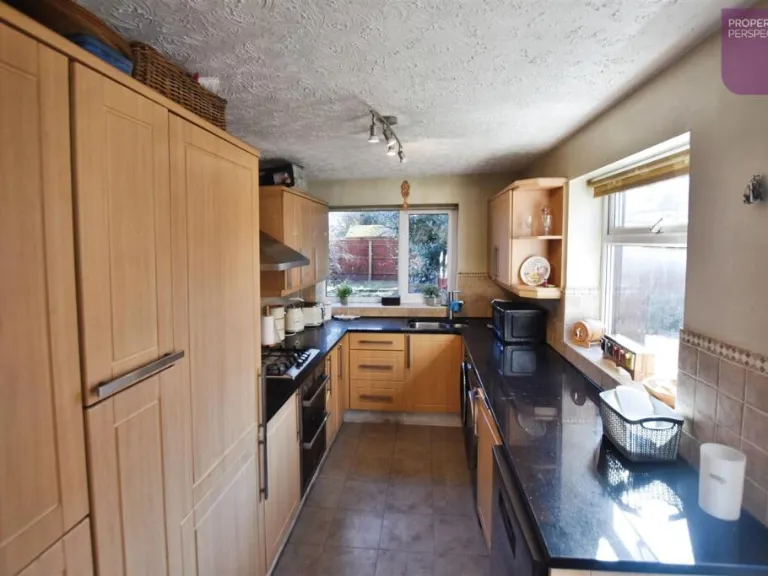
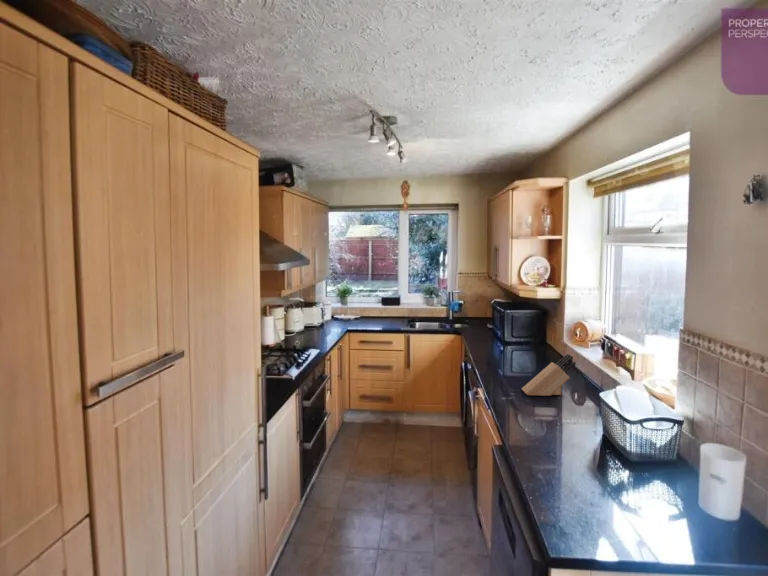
+ knife block (549, 373)
